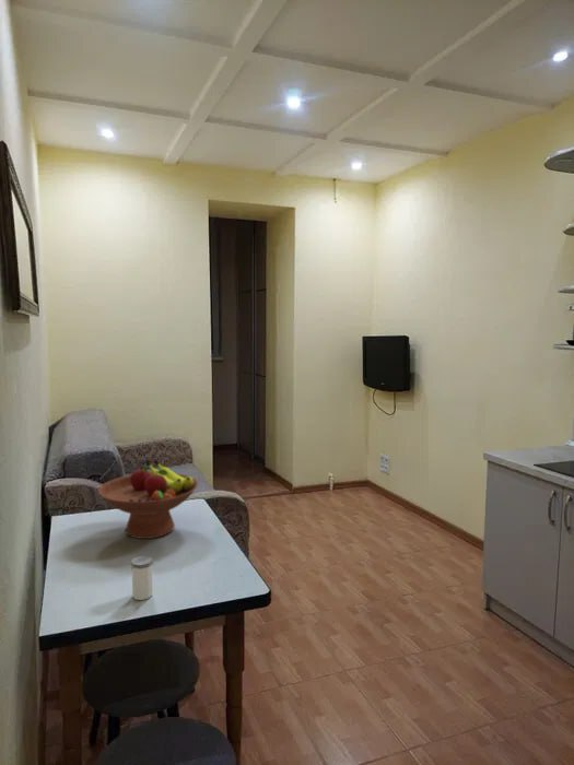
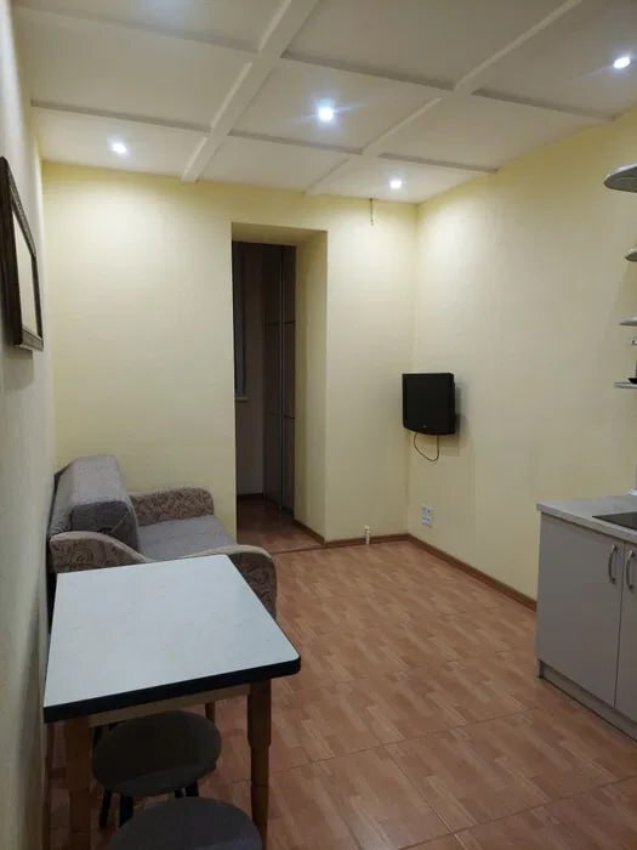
- fruit bowl (149, 499)
- salt shaker (142, 577)
